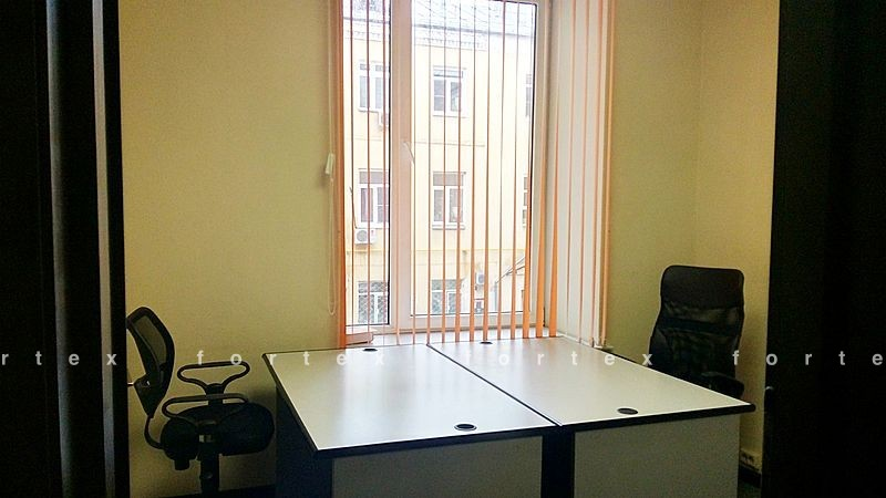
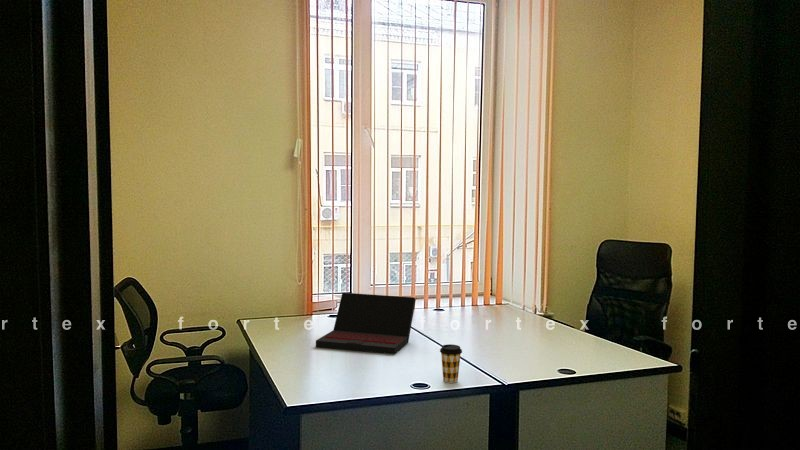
+ laptop (367, 320)
+ coffee cup (450, 363)
